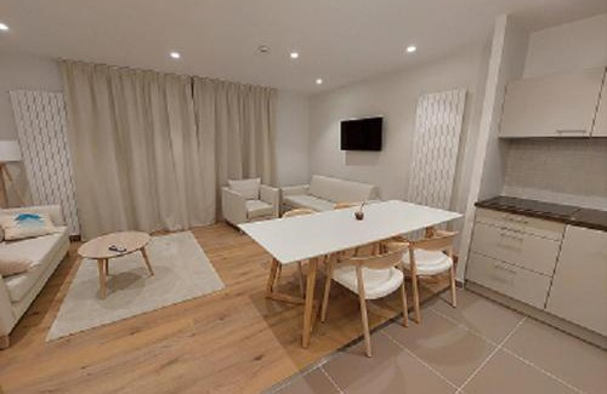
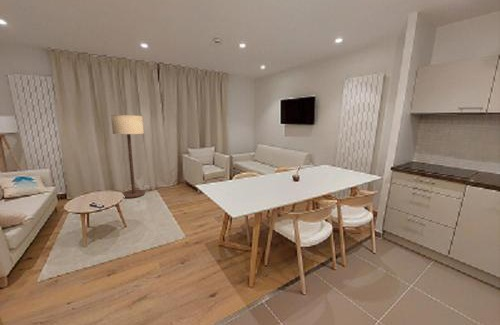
+ floor lamp (130, 156)
